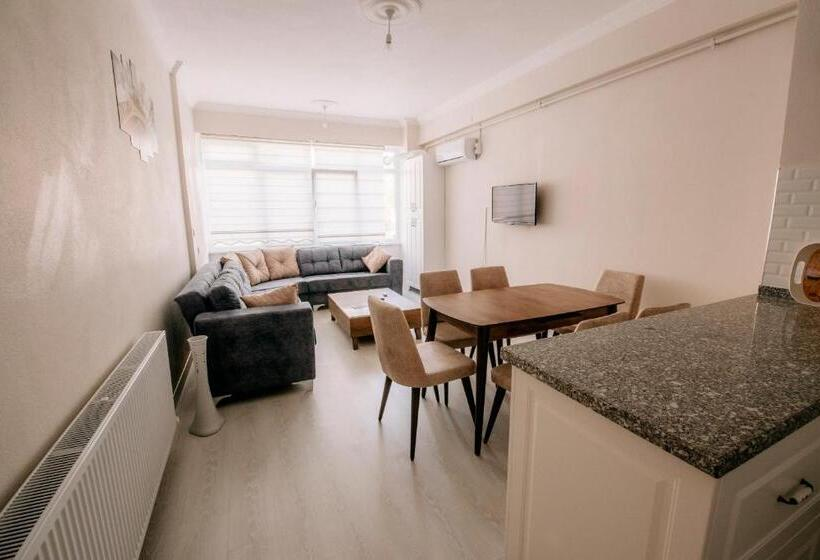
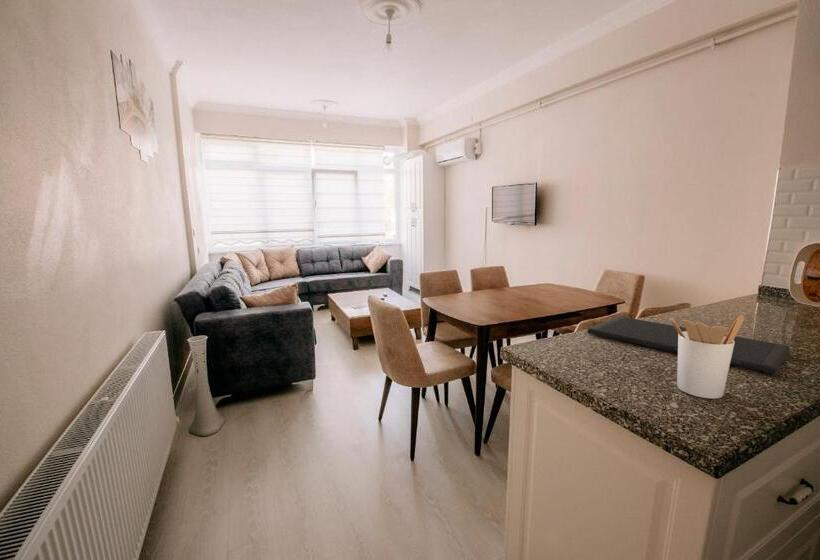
+ cutting board (677, 339)
+ utensil holder (703, 354)
